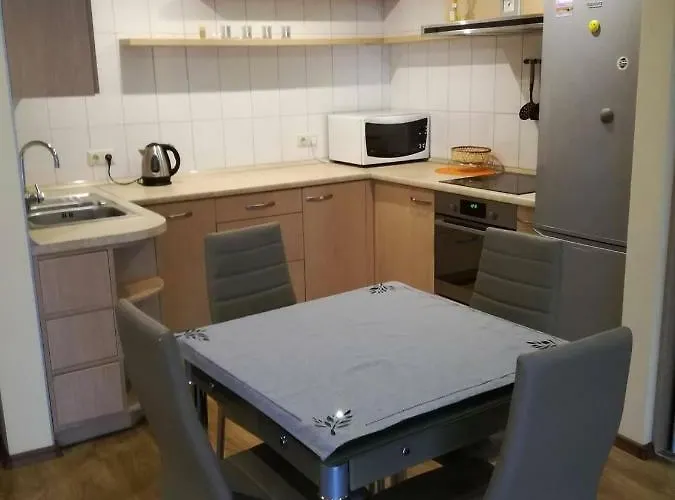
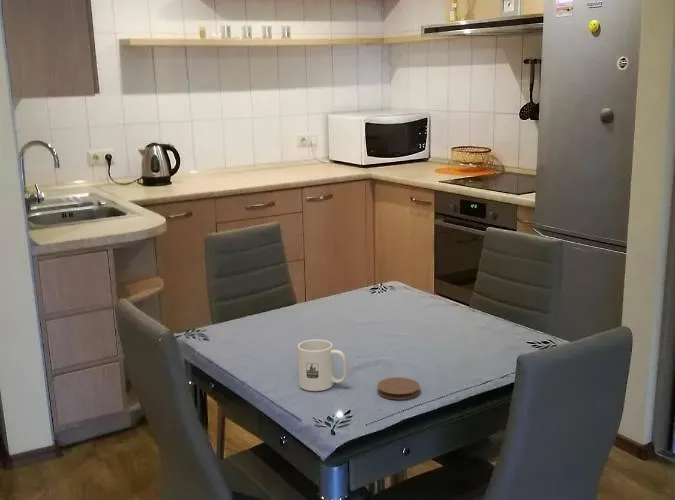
+ coaster (398, 388)
+ mug (322, 365)
